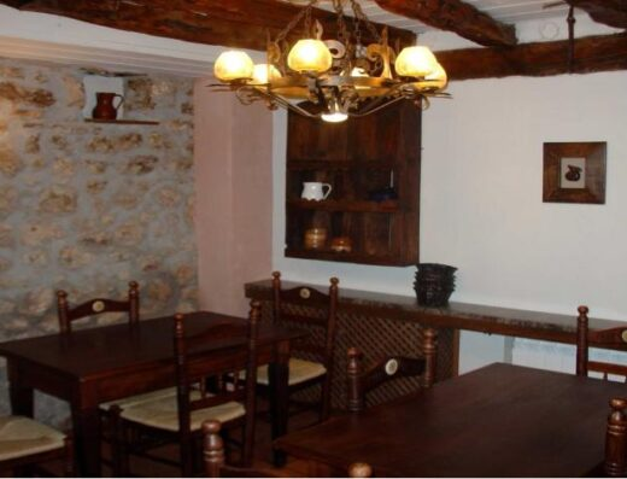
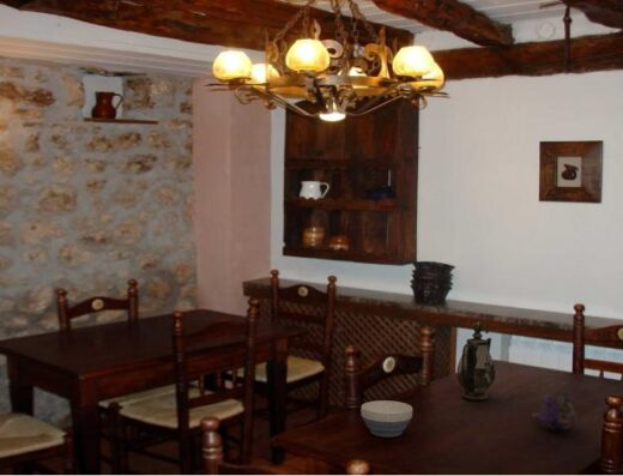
+ teapot (477, 358)
+ bowl (386, 420)
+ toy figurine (554, 410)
